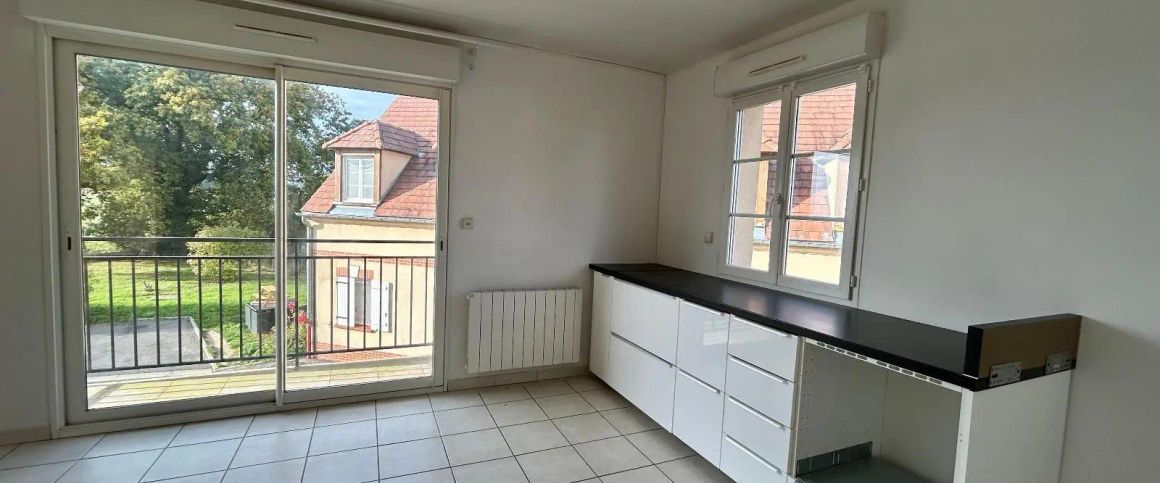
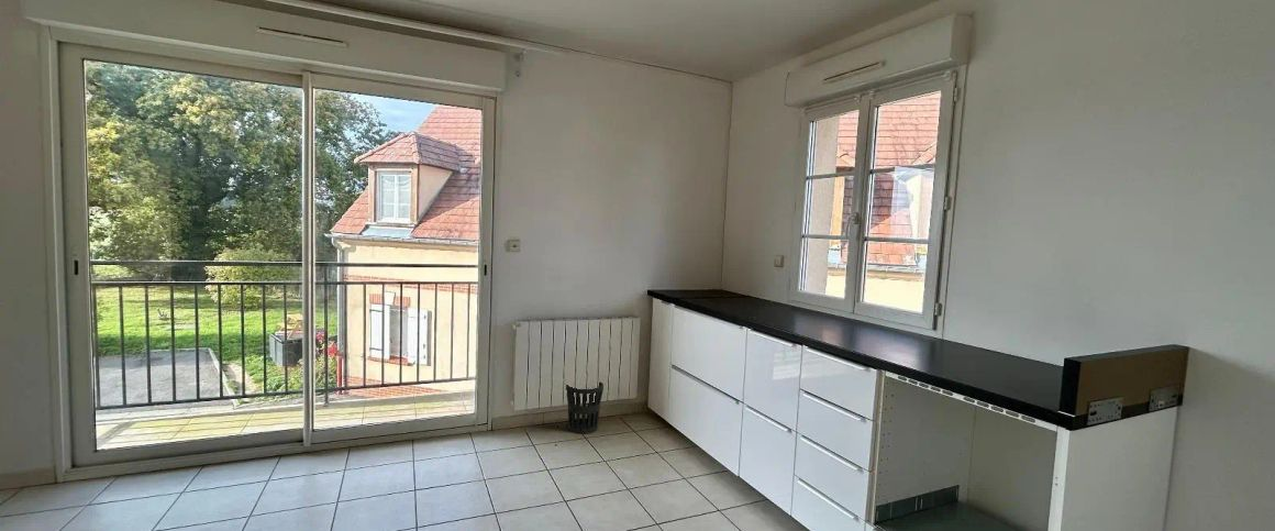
+ wastebasket (584, 406)
